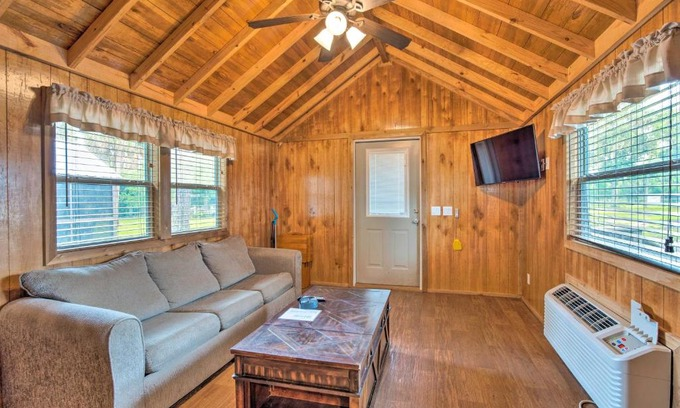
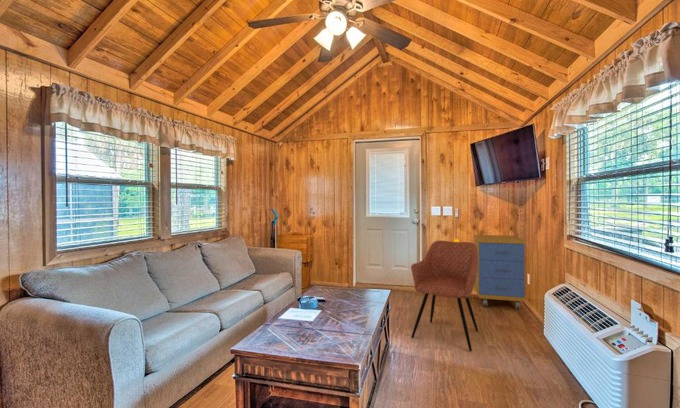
+ storage cabinet (497, 269)
+ armchair (447, 289)
